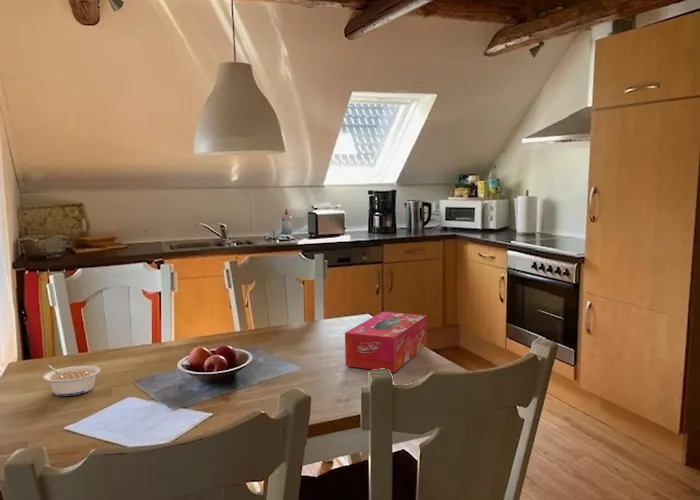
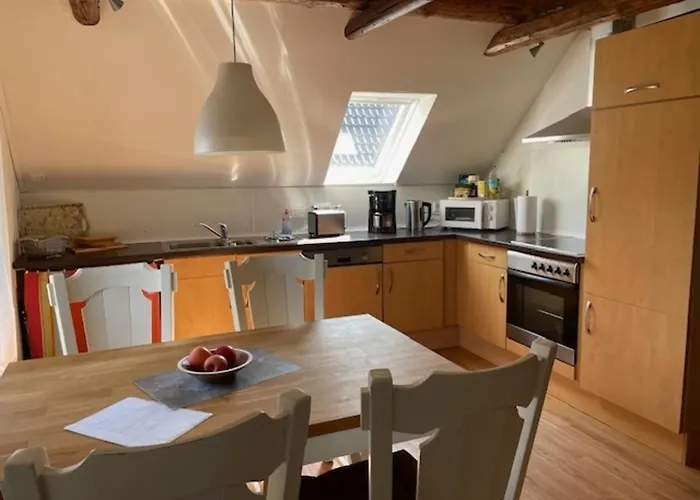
- tissue box (388, 339)
- legume (70, 380)
